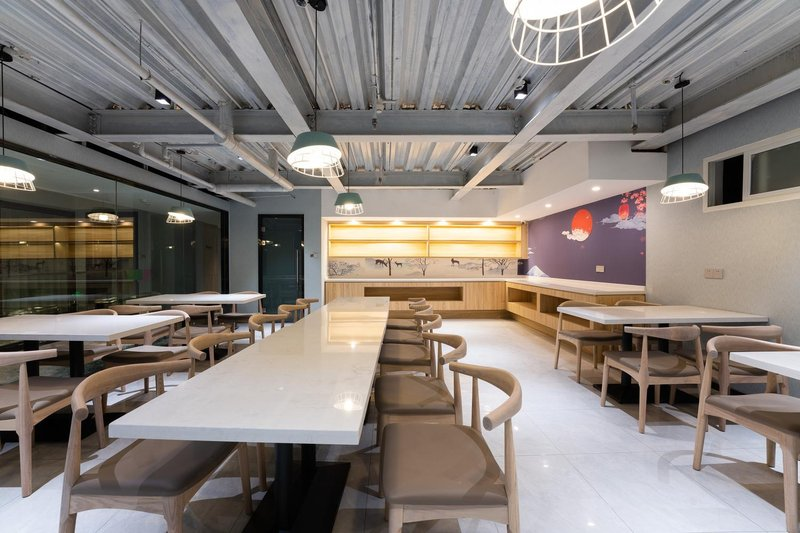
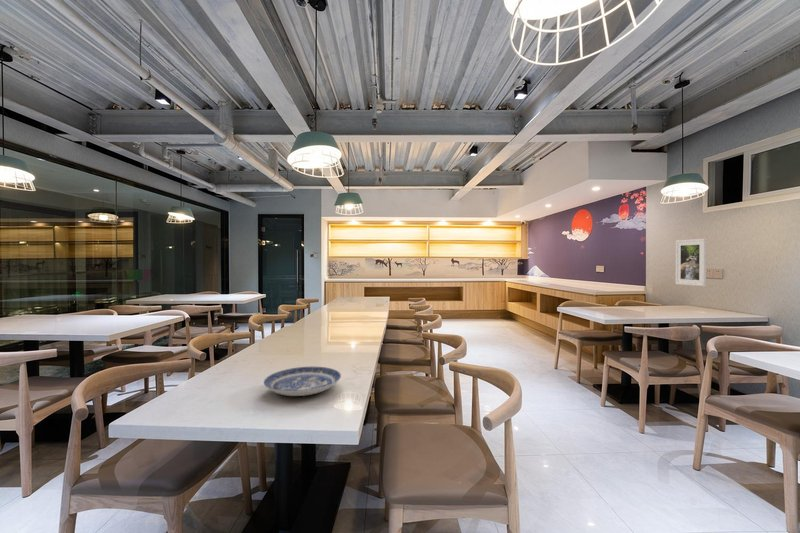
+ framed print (690, 262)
+ plate (303, 382)
